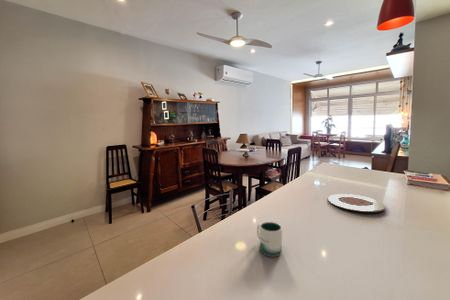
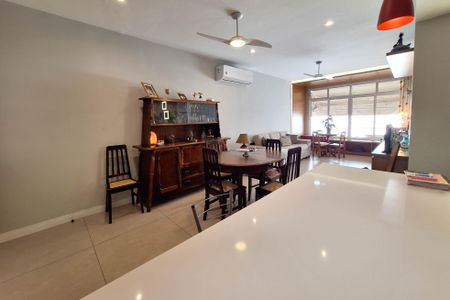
- plate (354, 201)
- mug (267, 236)
